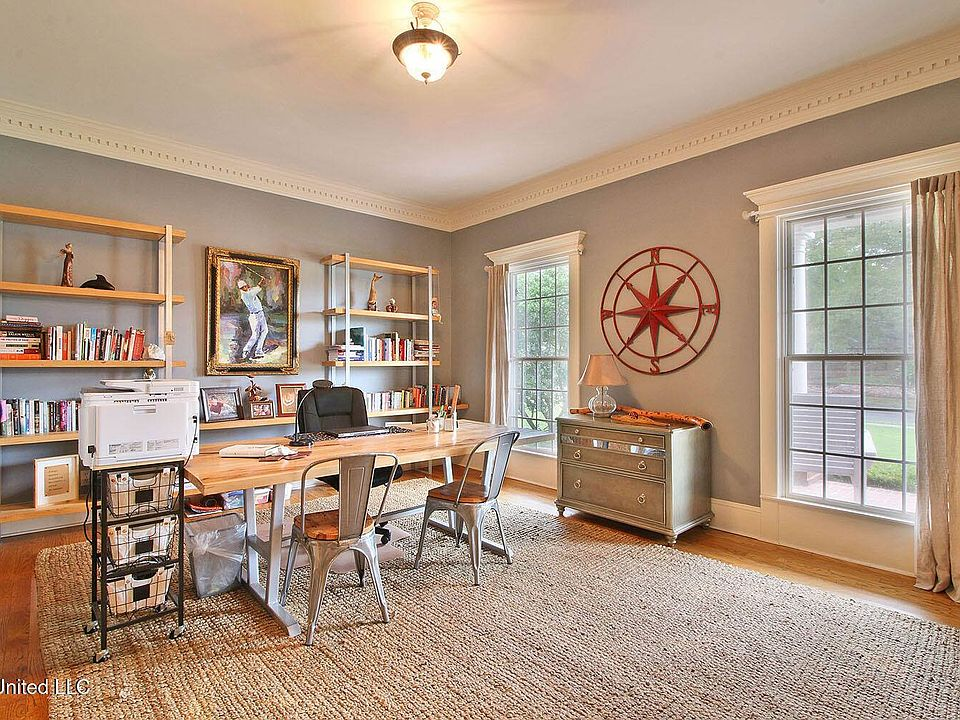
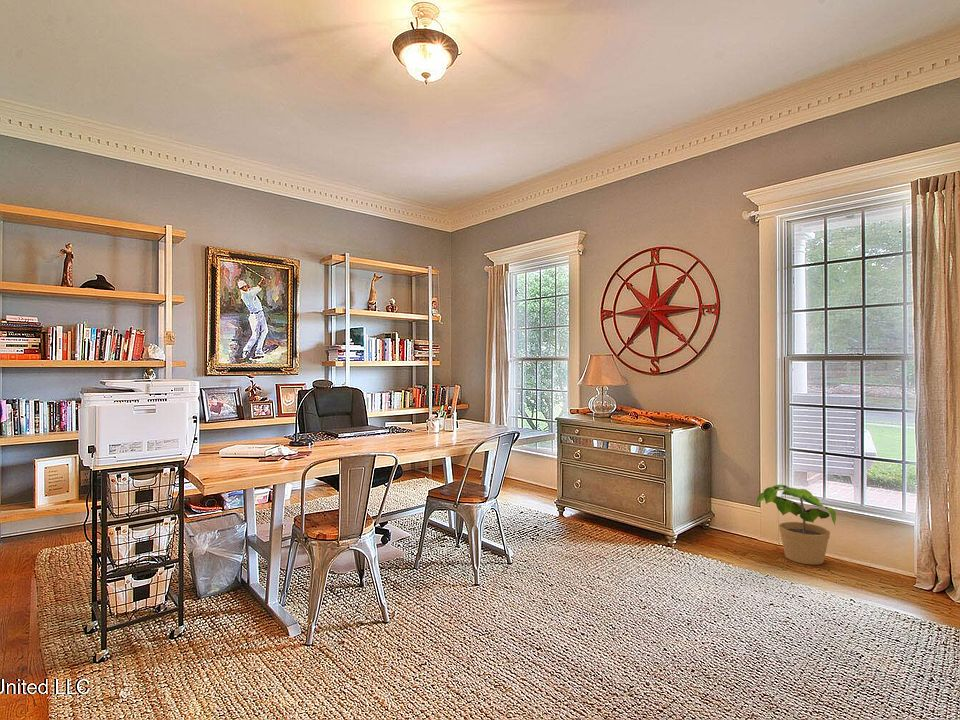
+ potted plant (787, 522)
